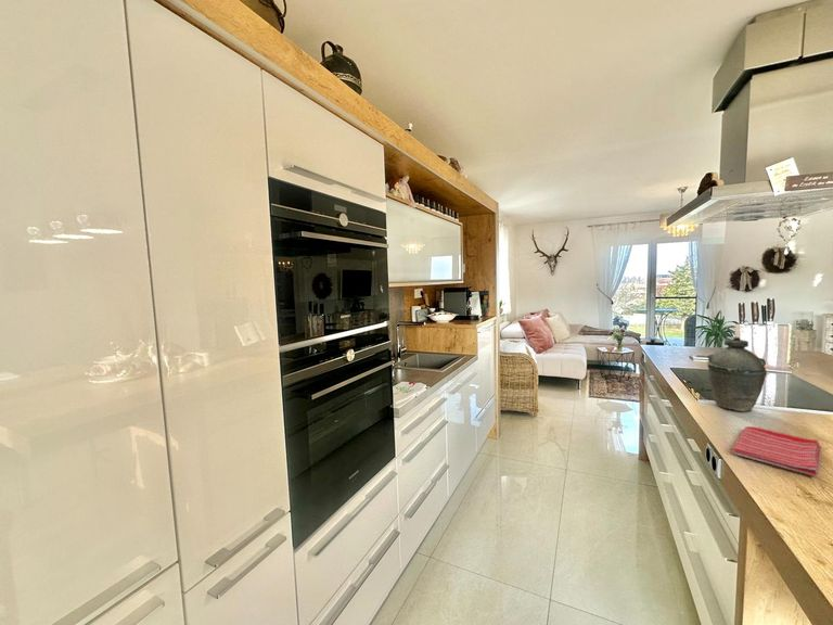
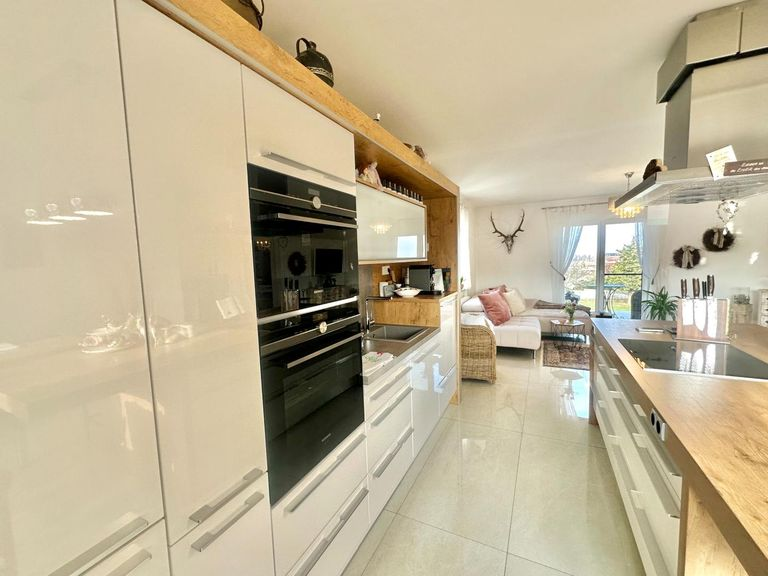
- dish towel (776, 447)
- kettle (735, 372)
